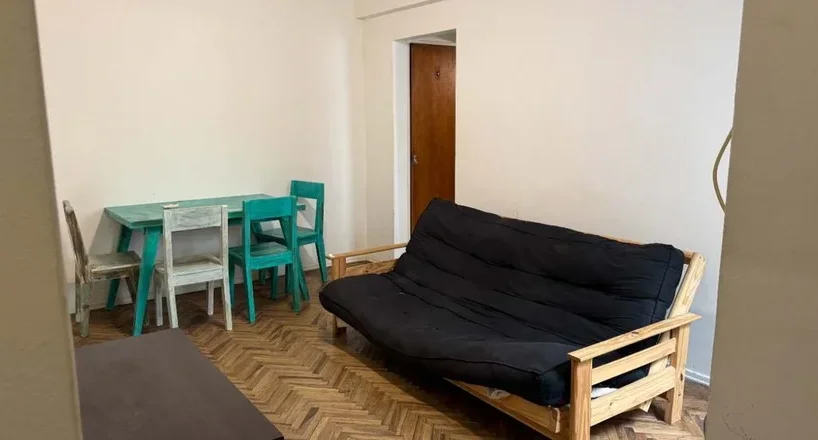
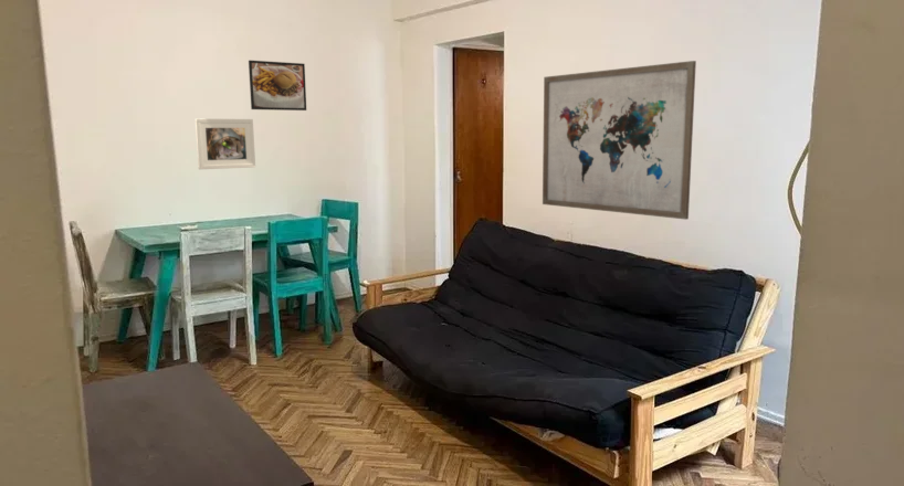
+ wall art (609, 141)
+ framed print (225, 144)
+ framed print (277, 86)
